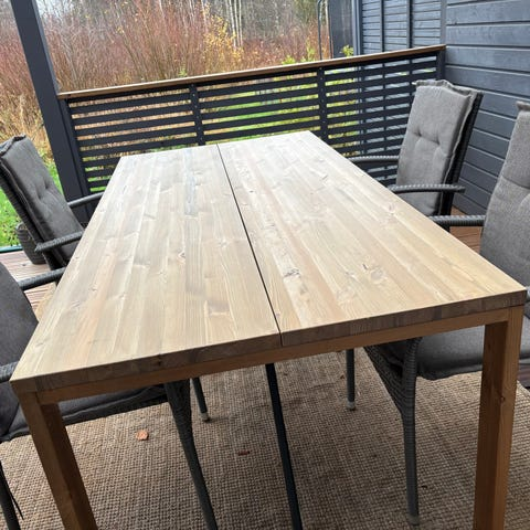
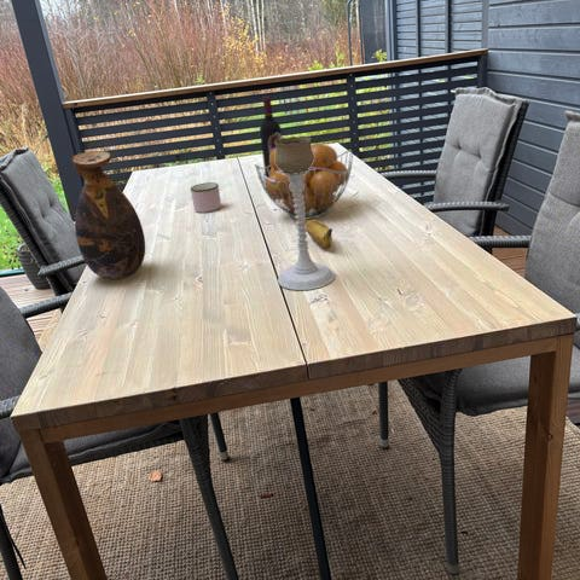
+ vase (105, 216)
+ fruit basket (304, 179)
+ mug (205, 196)
+ wine bottle (271, 139)
+ banana (320, 231)
+ candle holder (300, 213)
